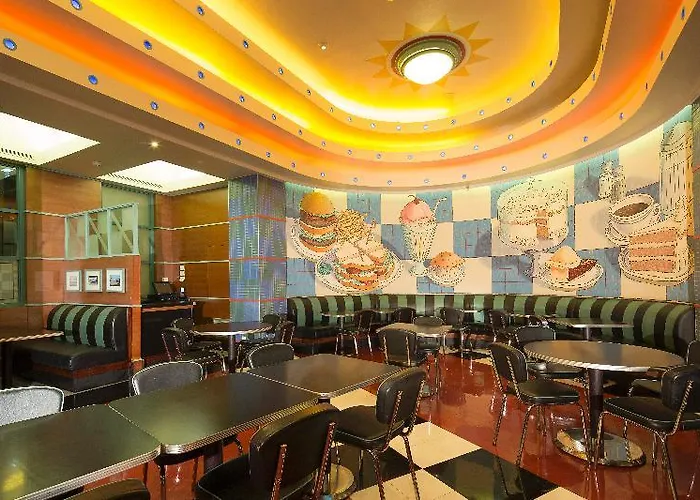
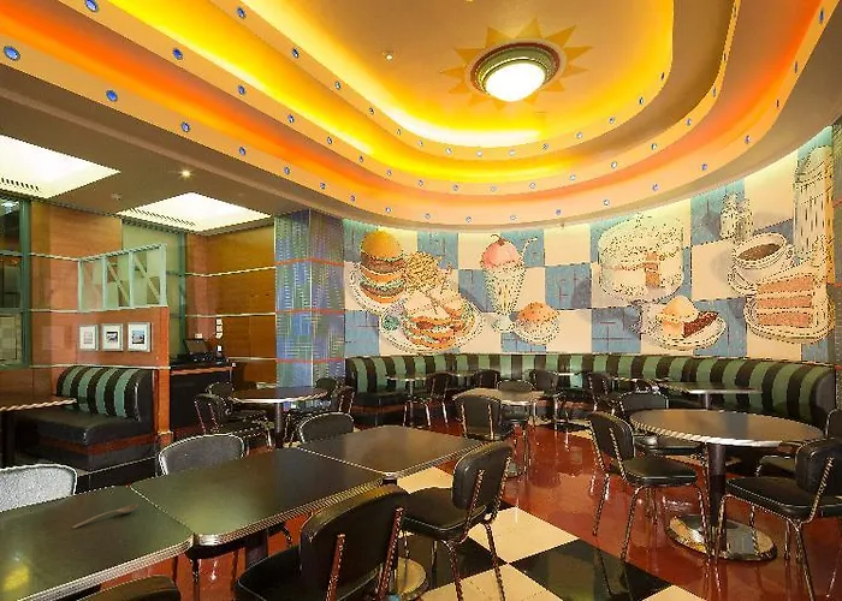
+ soupspoon (105, 513)
